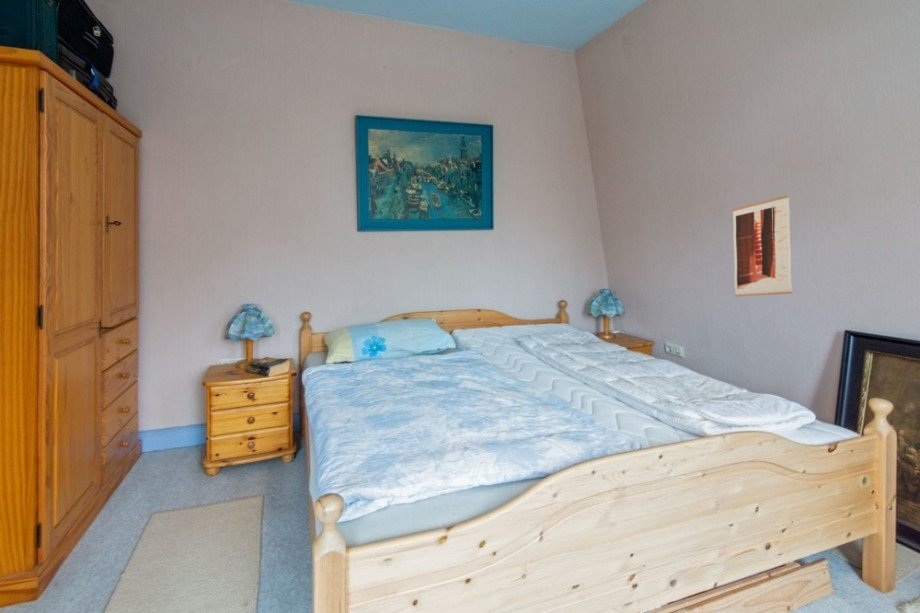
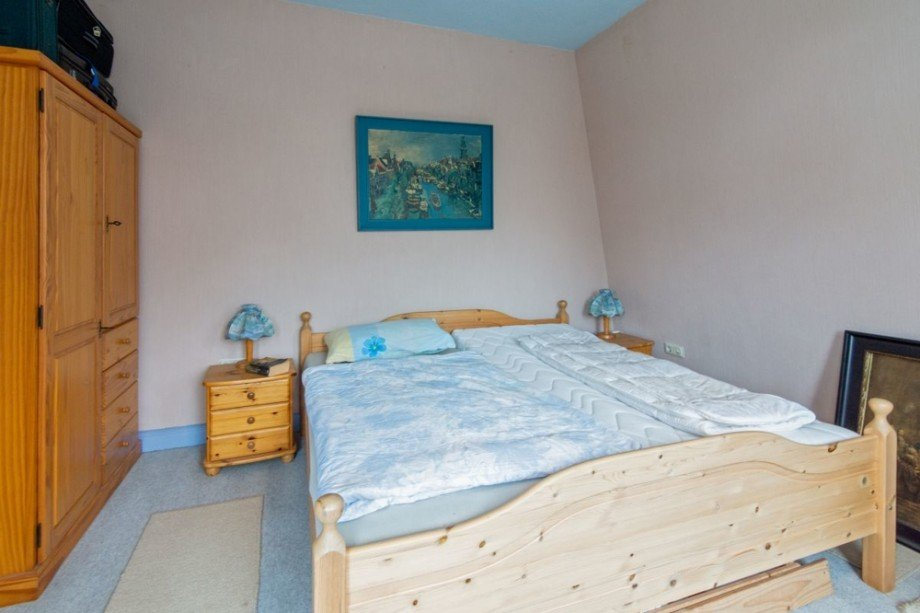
- wall art (760, 248)
